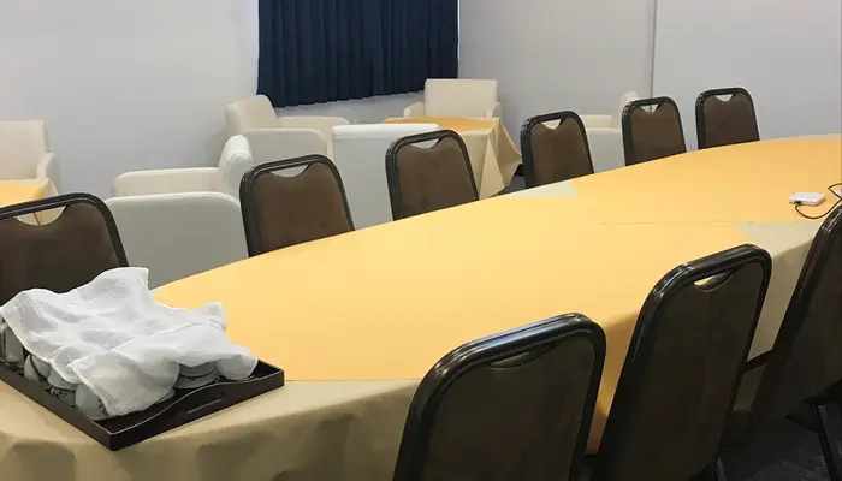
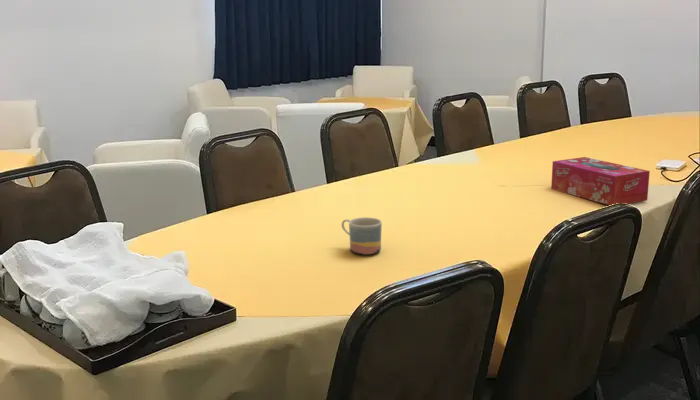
+ mug (360, 235)
+ tissue box (598, 180)
